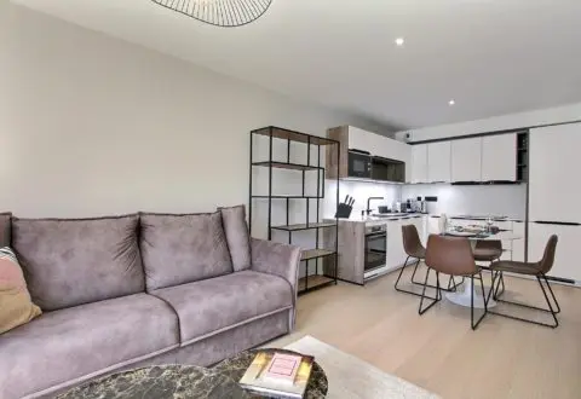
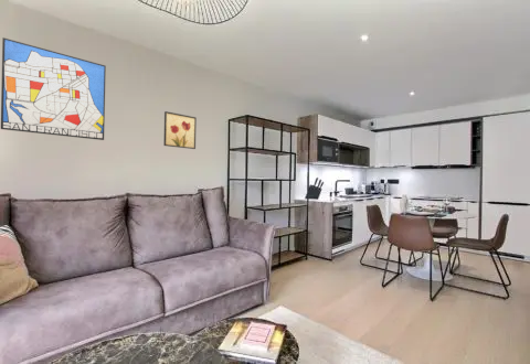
+ wall art (180, 130)
+ wall art (57, 94)
